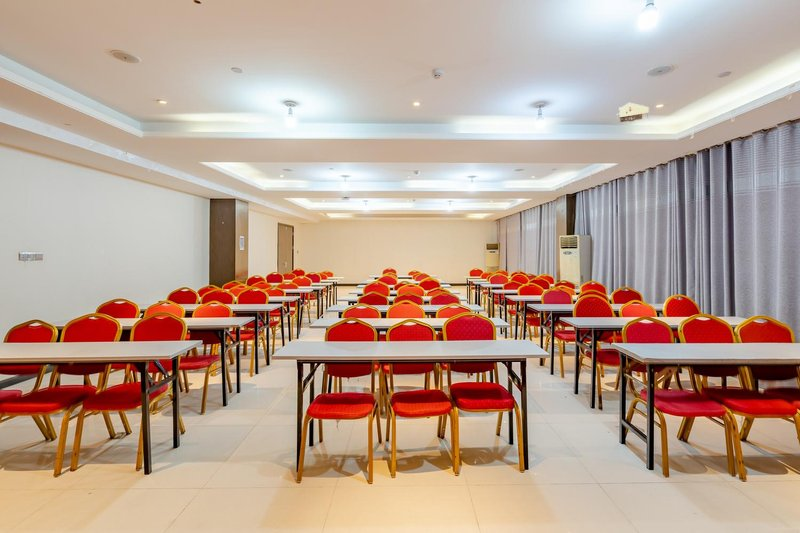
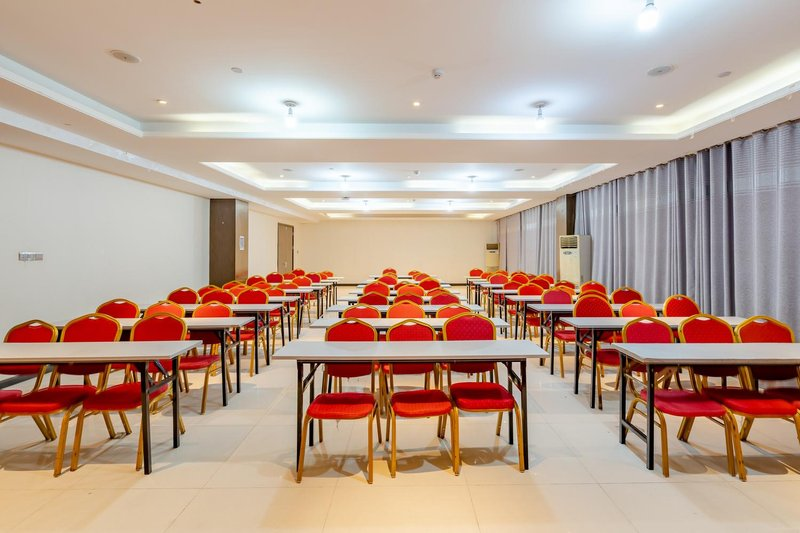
- architectural model (632, 111)
